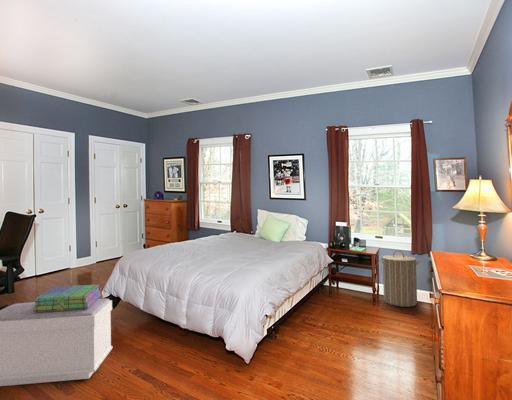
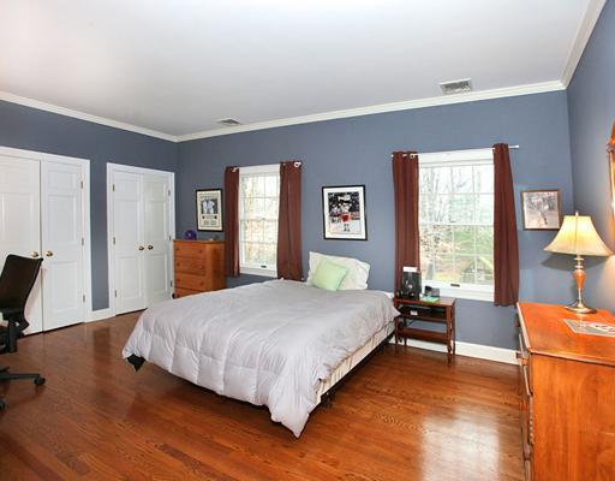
- laundry hamper (399, 276)
- bench (51, 338)
- stack of books (69, 297)
